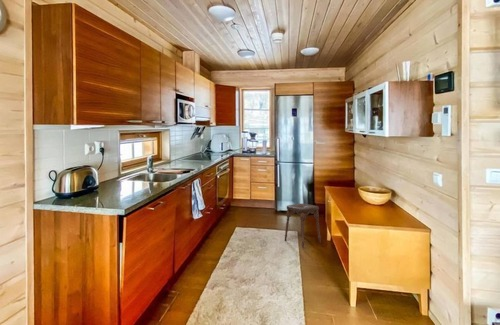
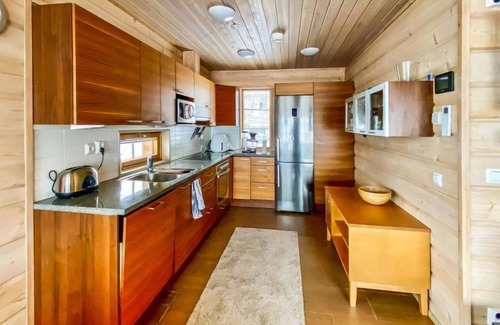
- stool (302, 224)
